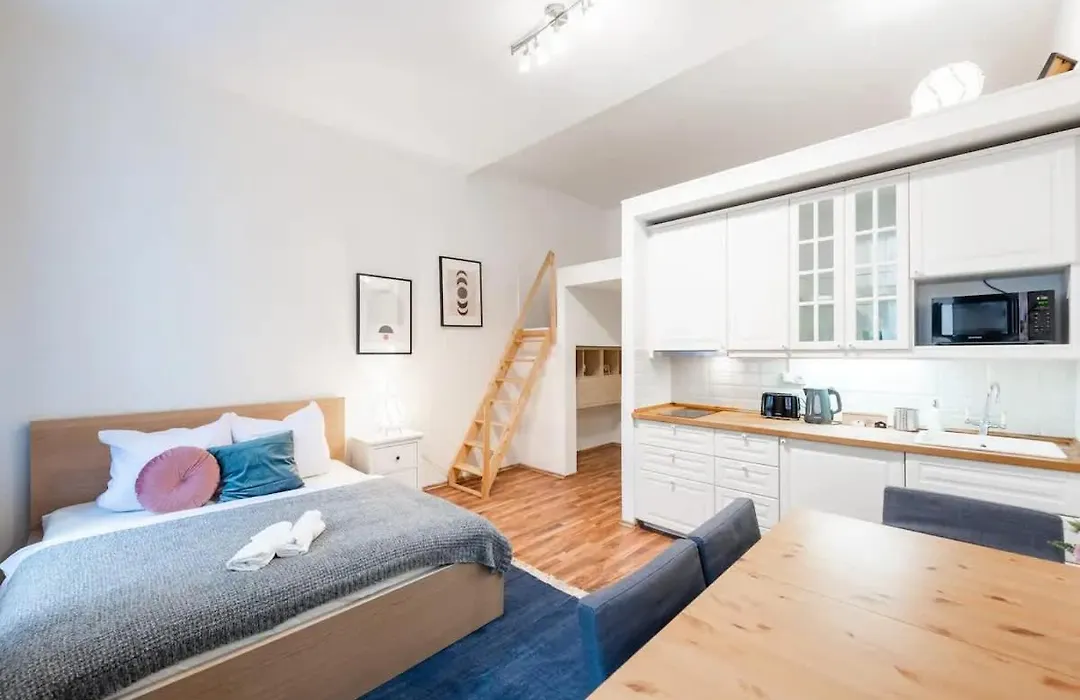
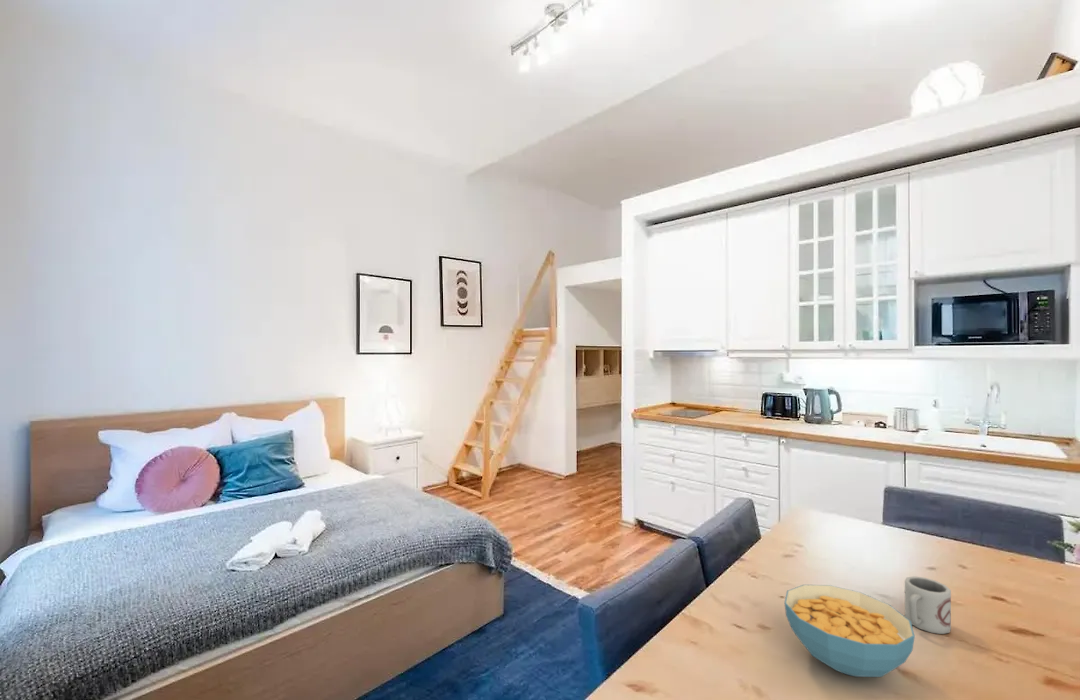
+ cup (924, 605)
+ cereal bowl (845, 638)
